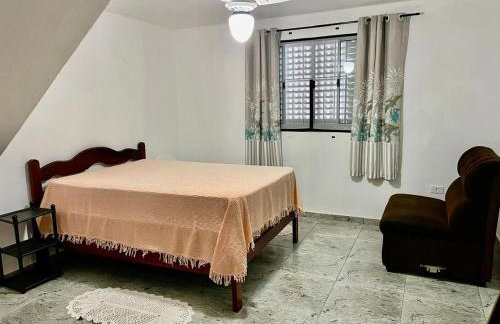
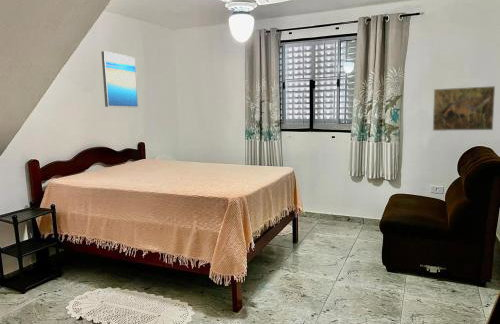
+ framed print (462, 109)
+ wall art (120, 81)
